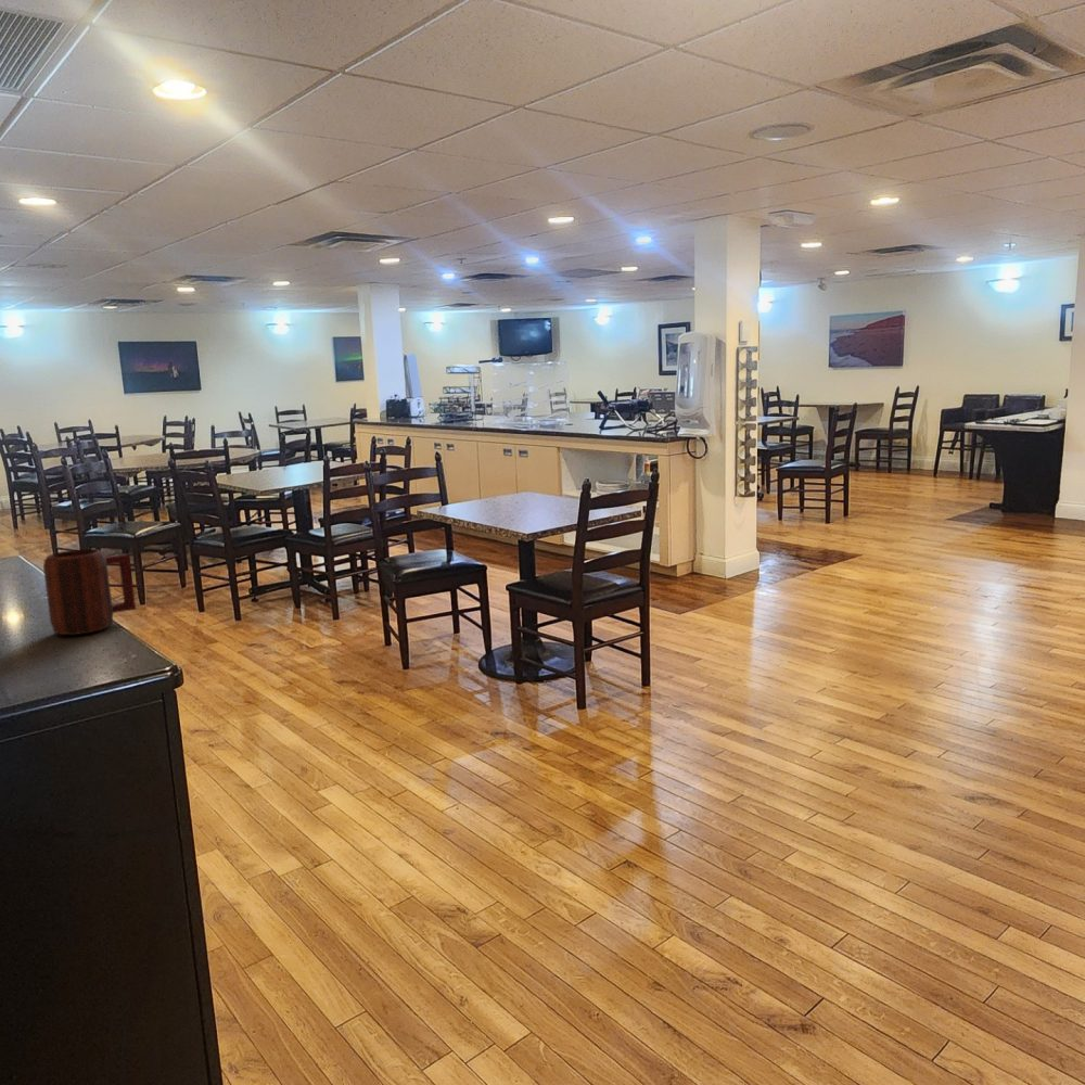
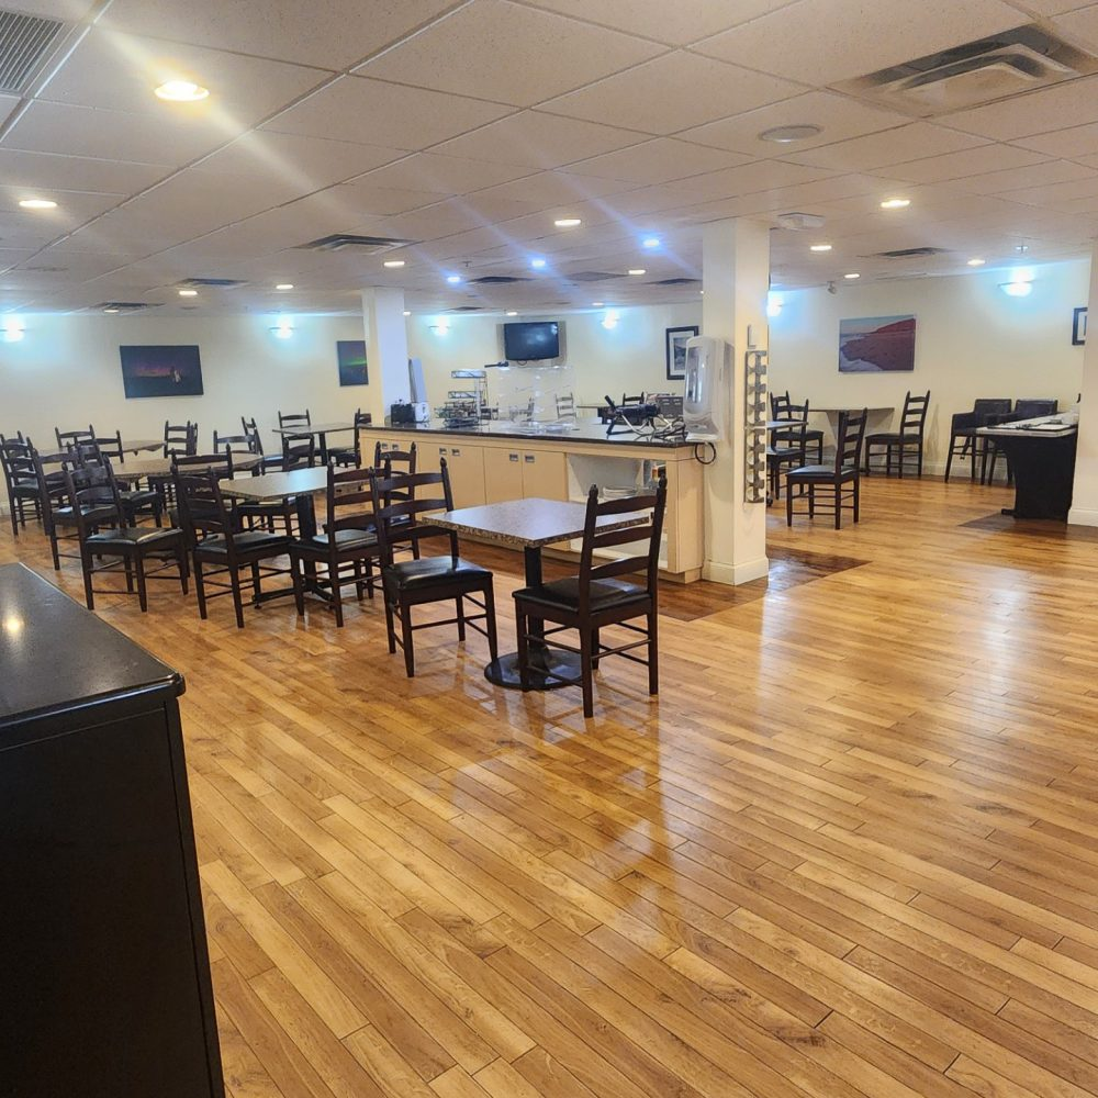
- mug (90, 589)
